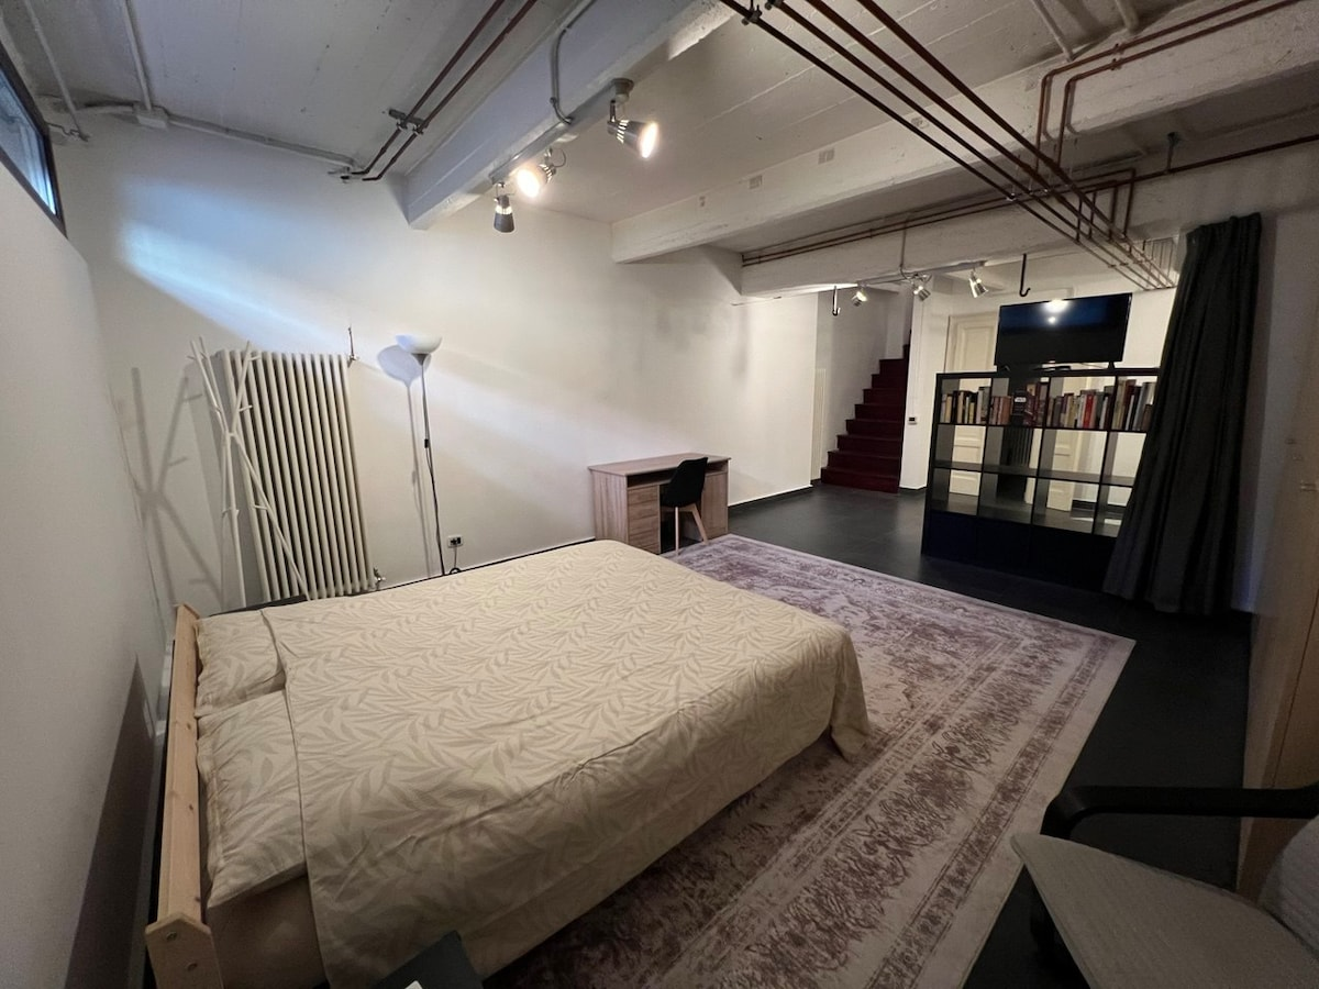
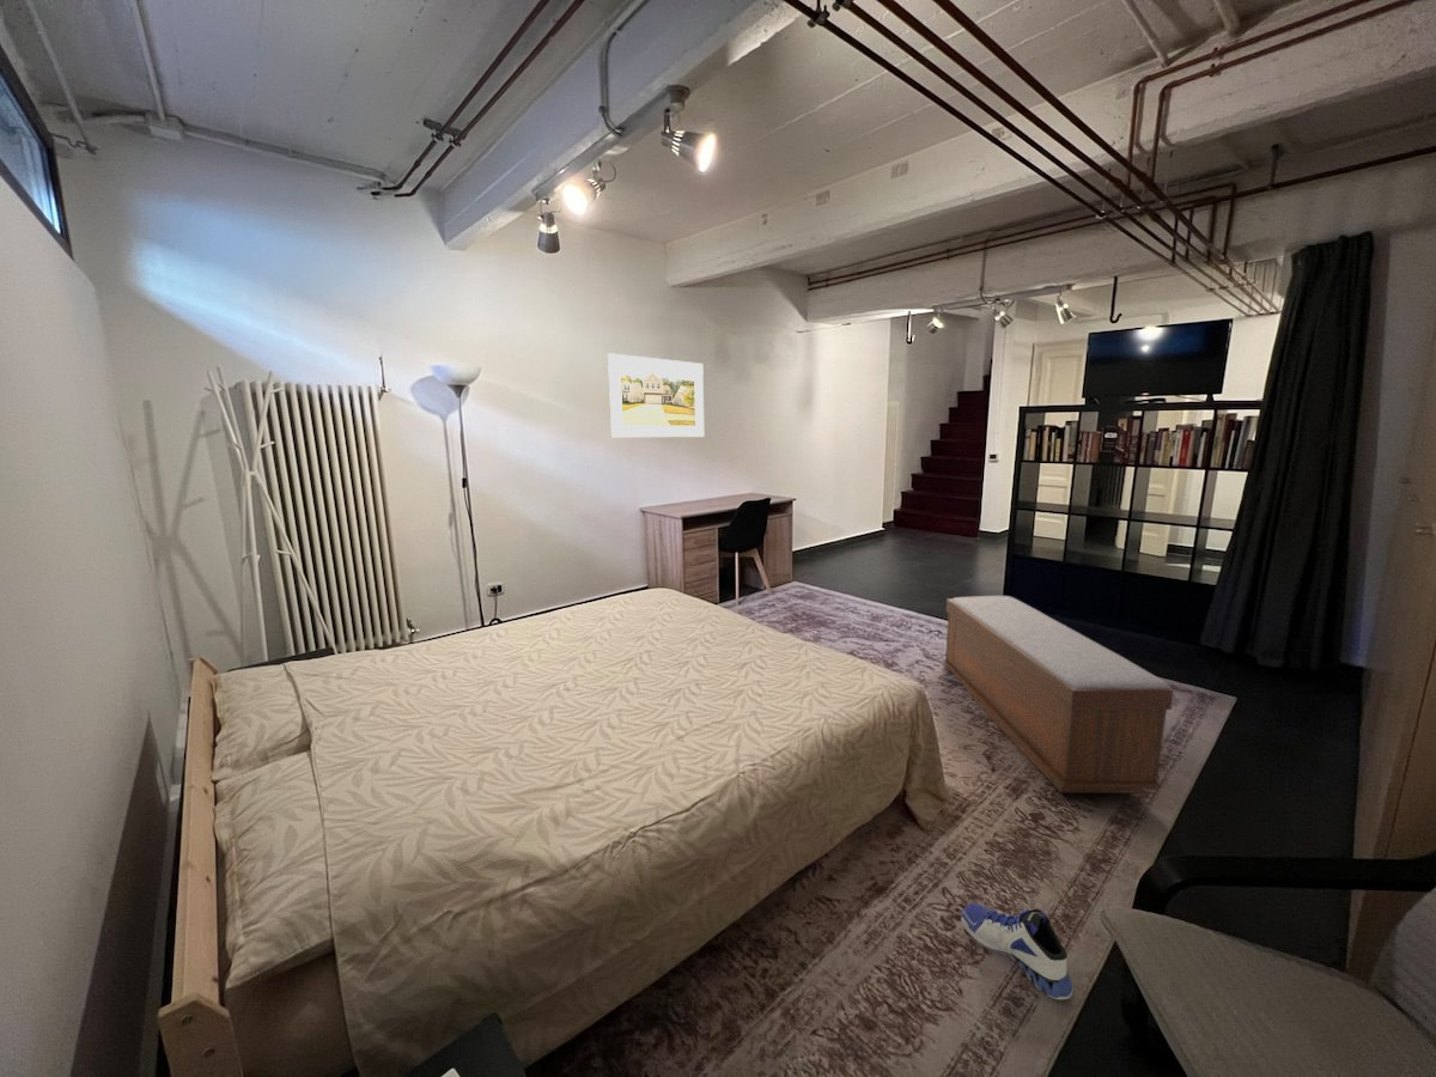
+ bench (1032, 674)
+ sneaker (1018, 929)
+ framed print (659, 397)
